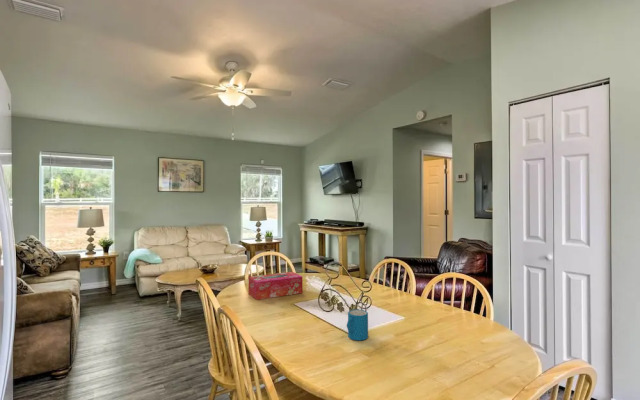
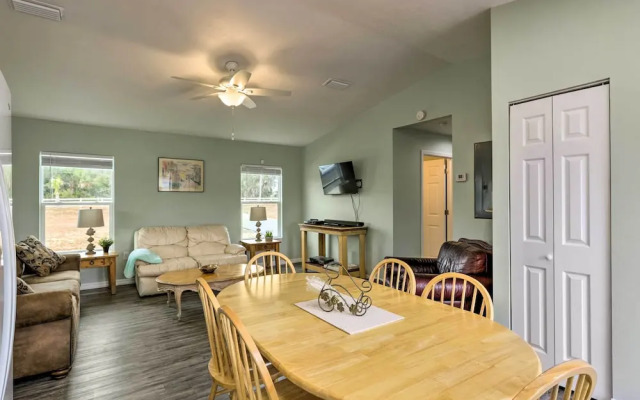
- mug (355, 325)
- tissue box (275, 284)
